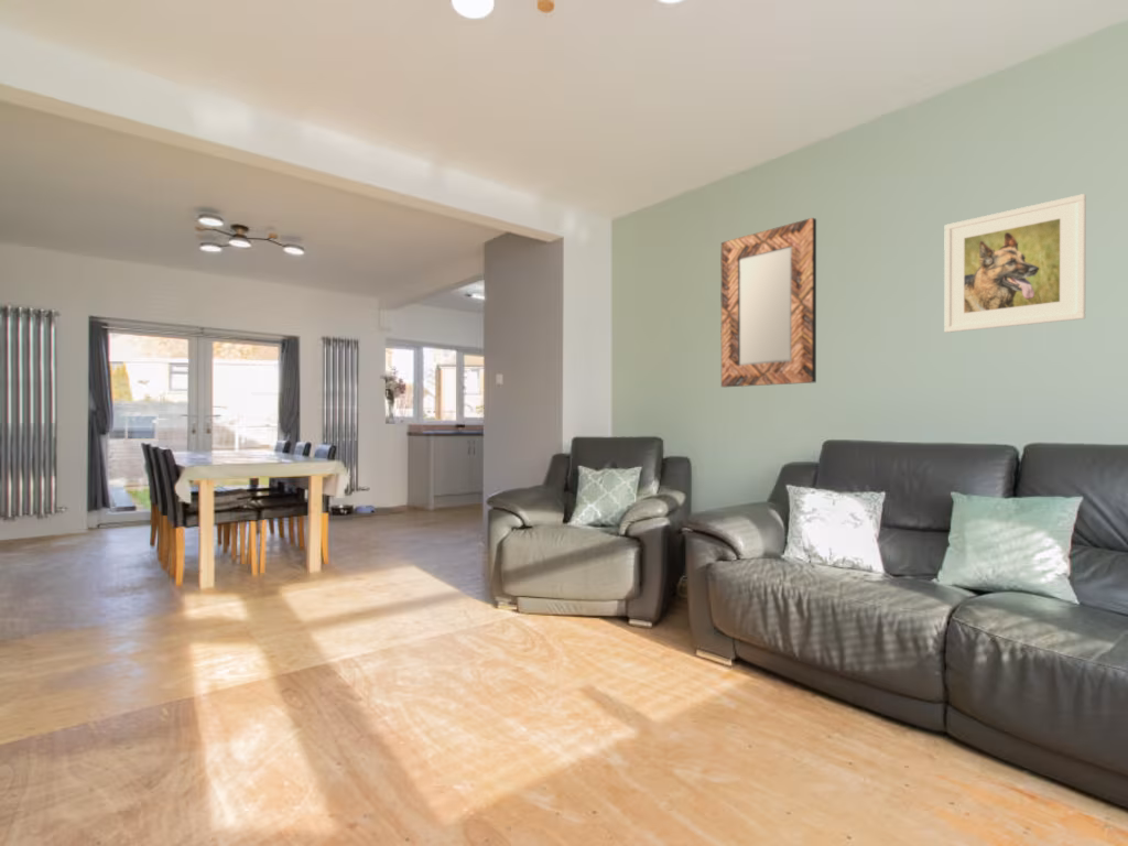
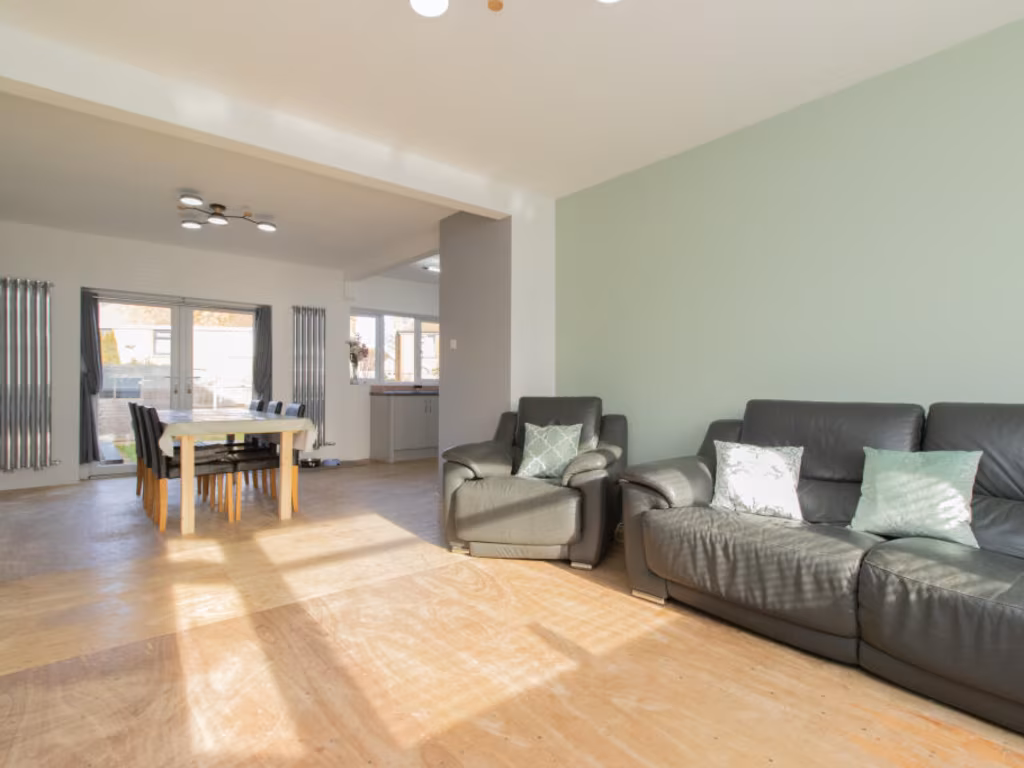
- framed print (1009, 268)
- home mirror (764, 307)
